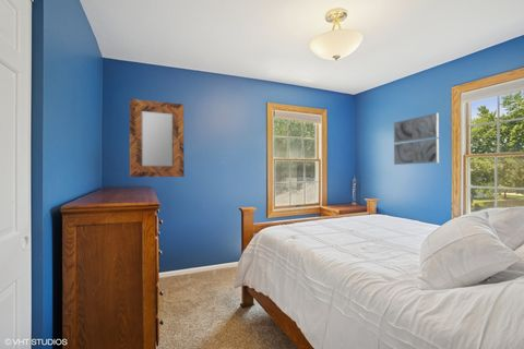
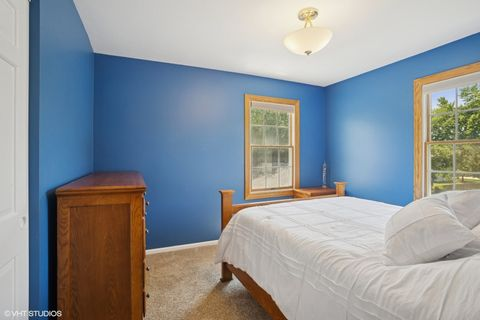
- wall art (414, 140)
- home mirror (157, 139)
